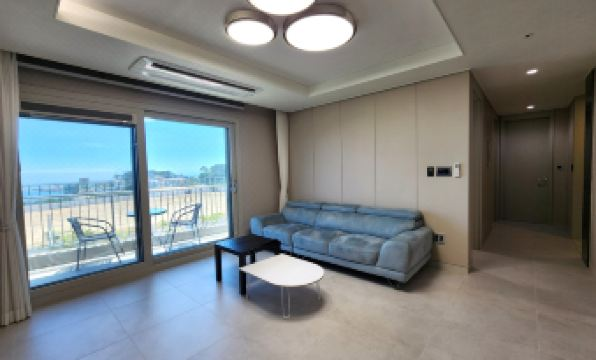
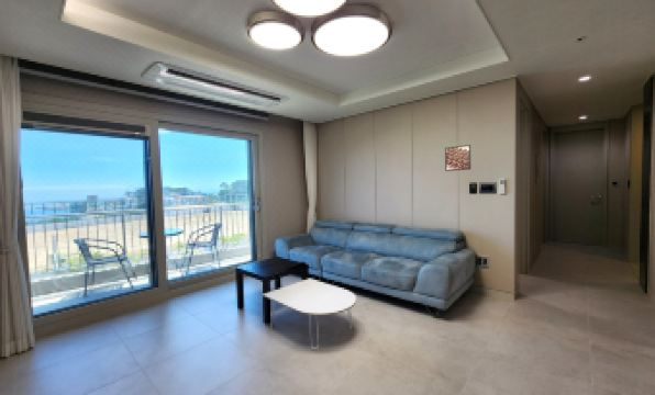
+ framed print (457, 158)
